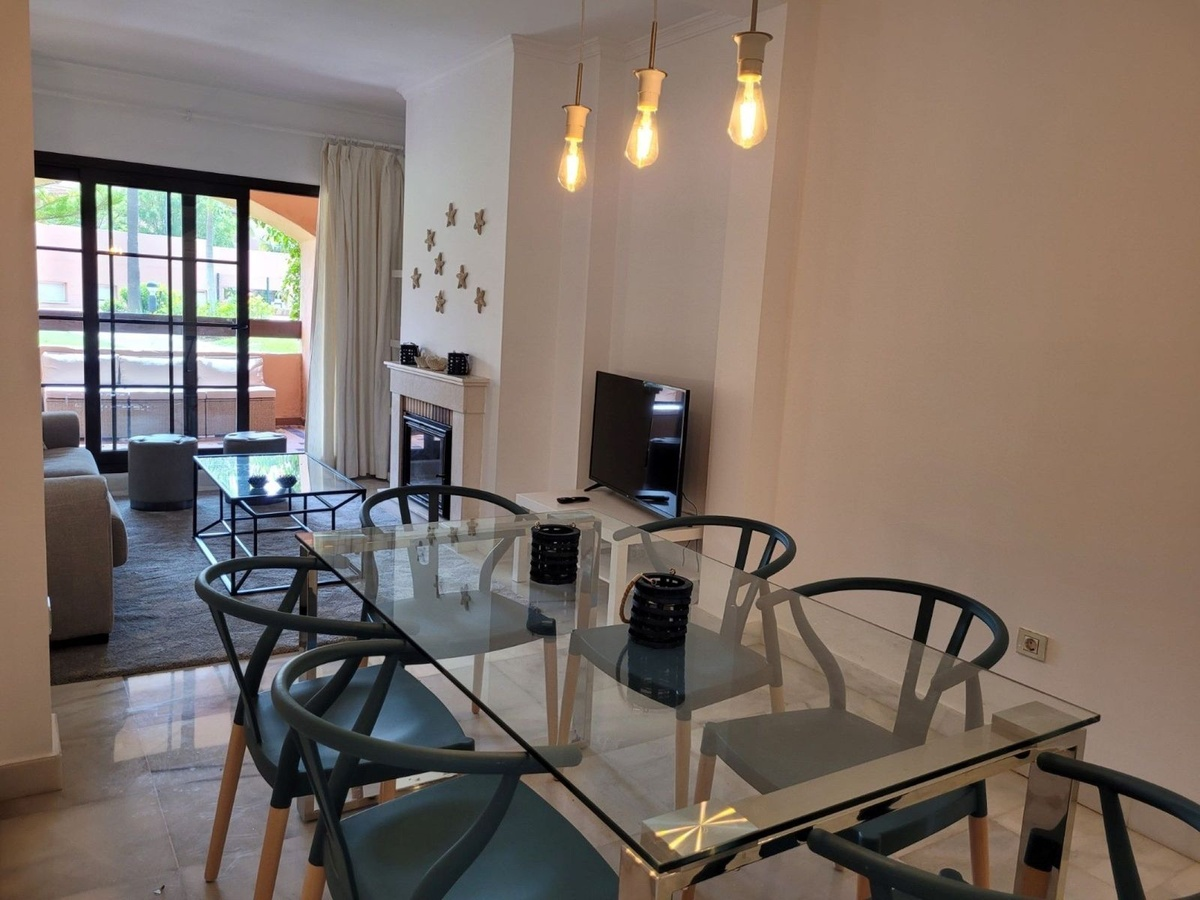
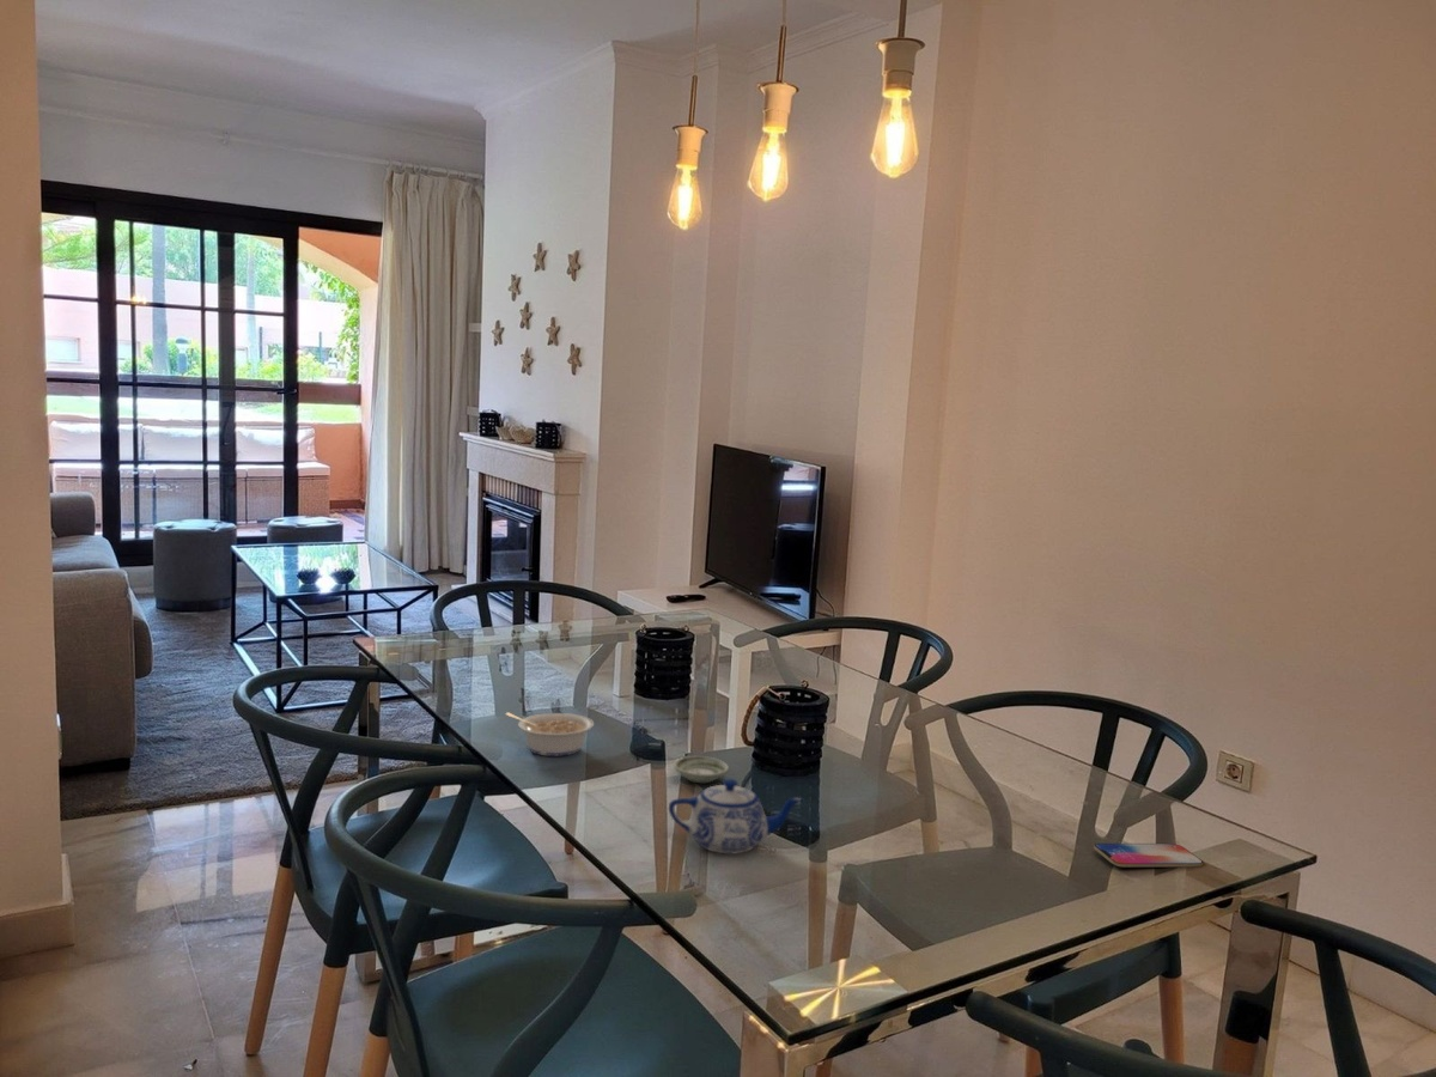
+ legume (553, 734)
+ saucer (700, 771)
+ teapot (735, 811)
+ smartphone (1148, 854)
